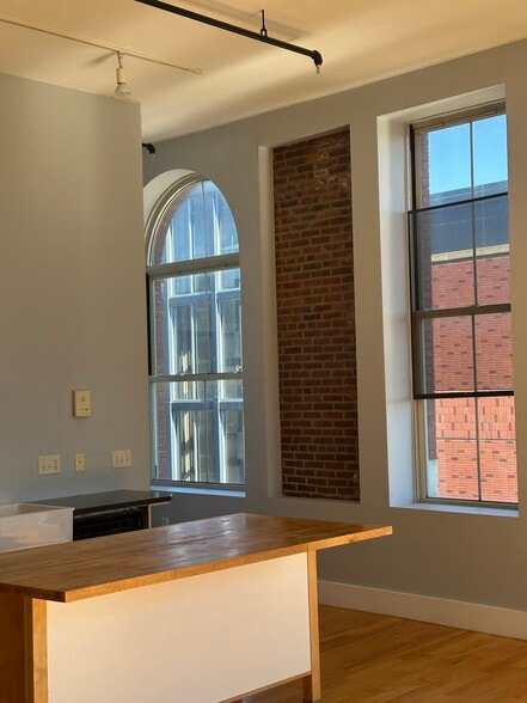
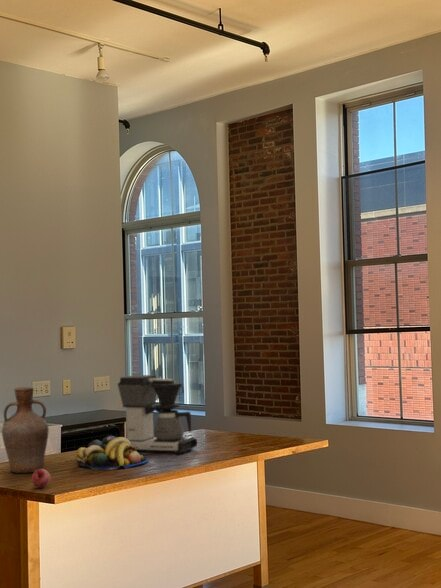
+ coffee maker (156, 411)
+ fruit bowl (113, 450)
+ fruit (41, 478)
+ vase (25, 429)
